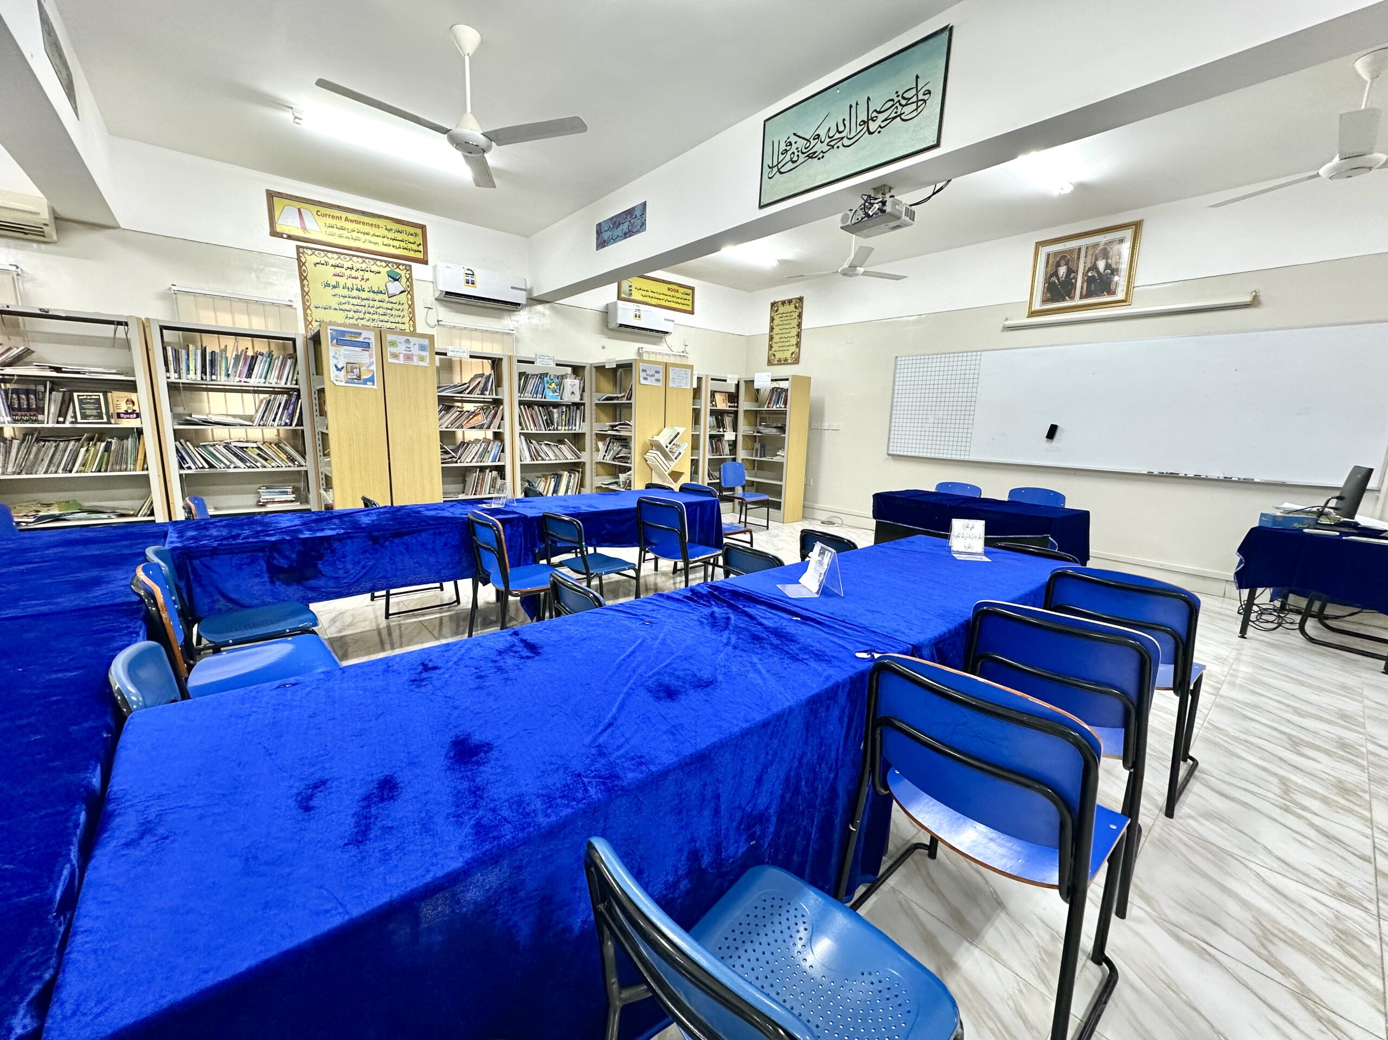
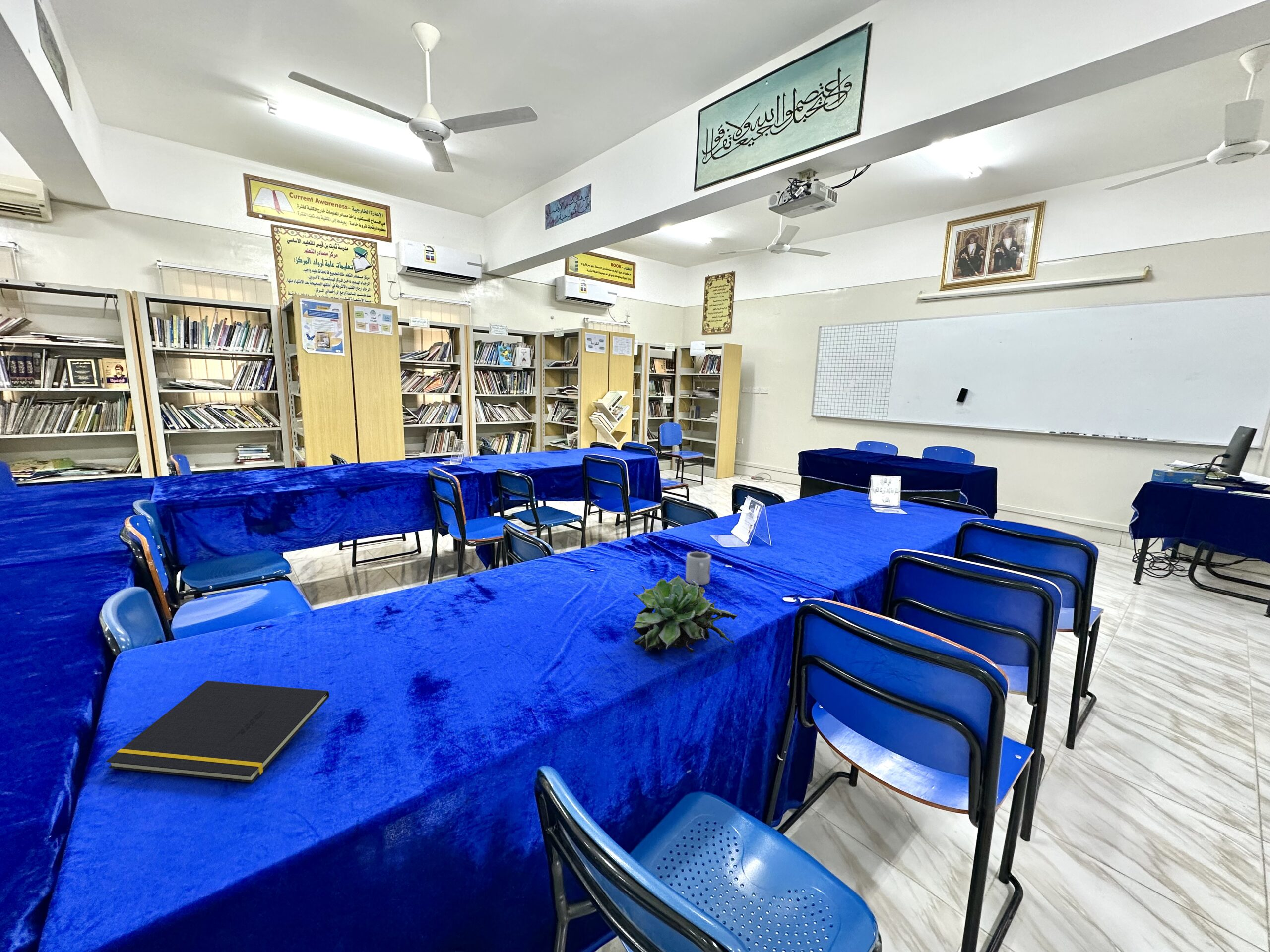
+ cup (698, 569)
+ succulent plant (680, 607)
+ notepad (227, 726)
